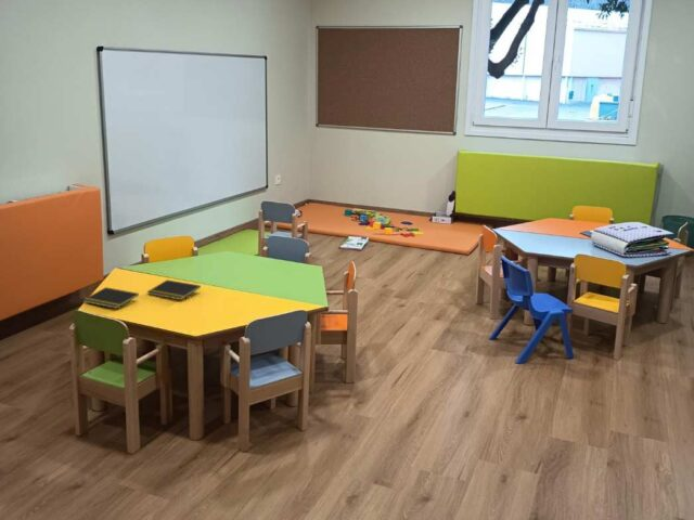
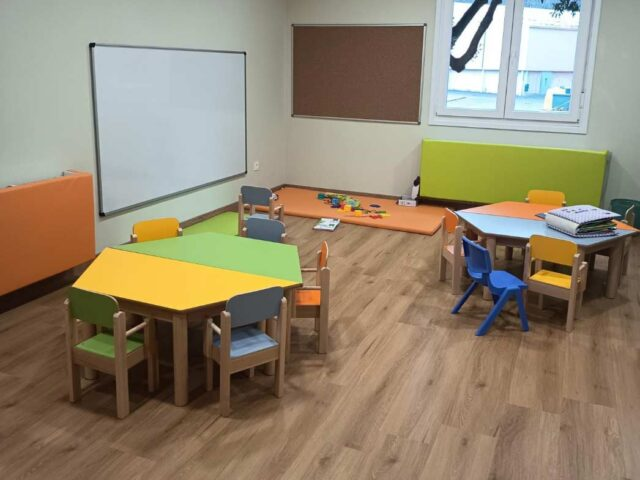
- notepad (111, 297)
- notepad (174, 289)
